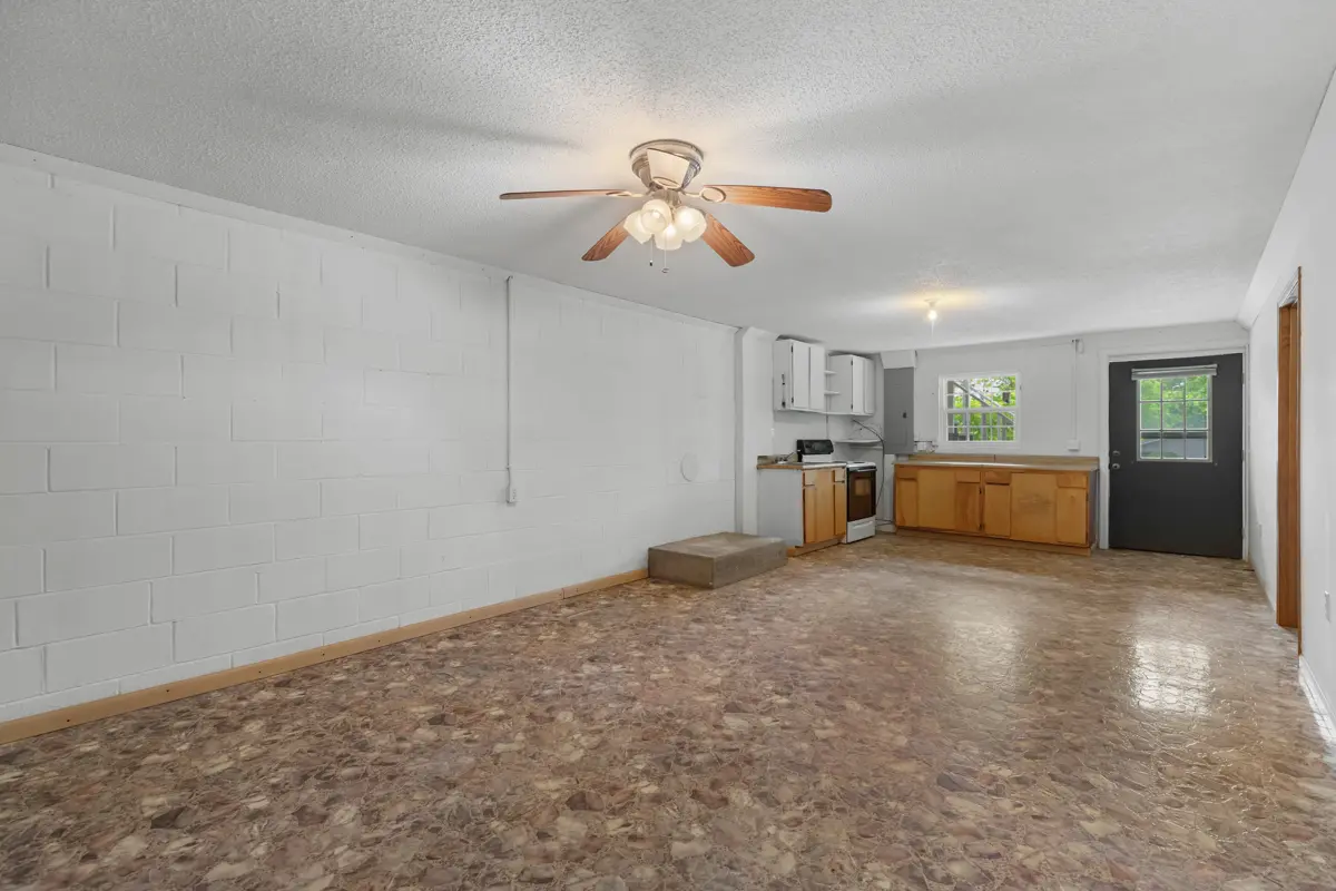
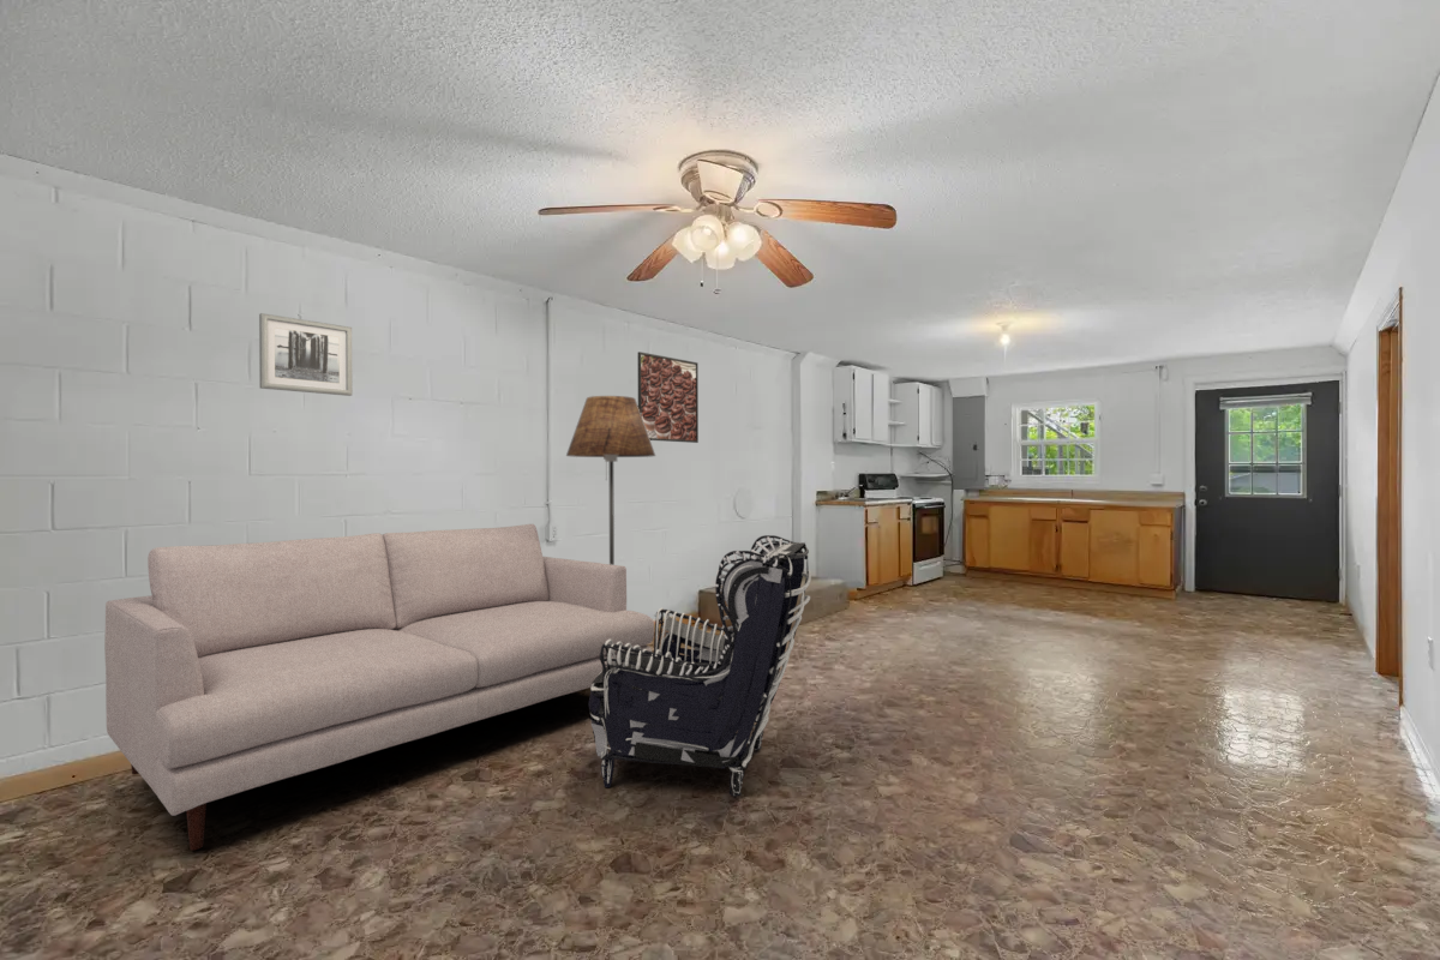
+ armchair (706, 654)
+ floor lamp (611, 529)
+ wall art (307, 356)
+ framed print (668, 398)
+ sofa (416, 635)
